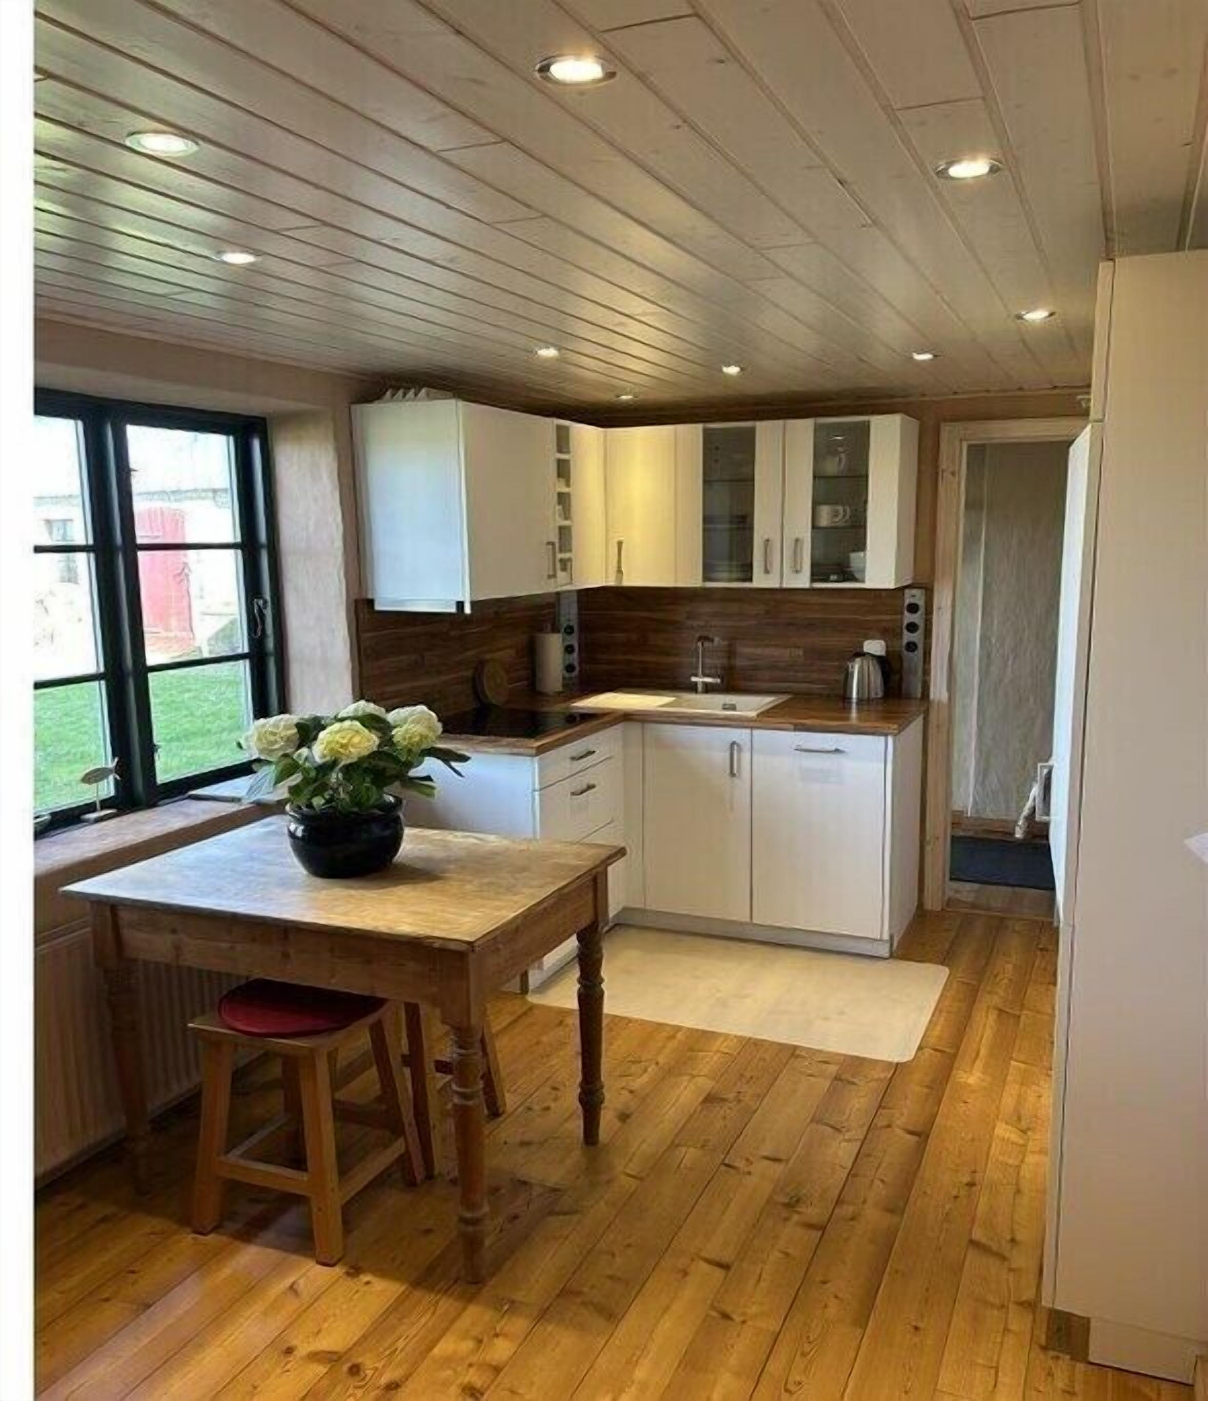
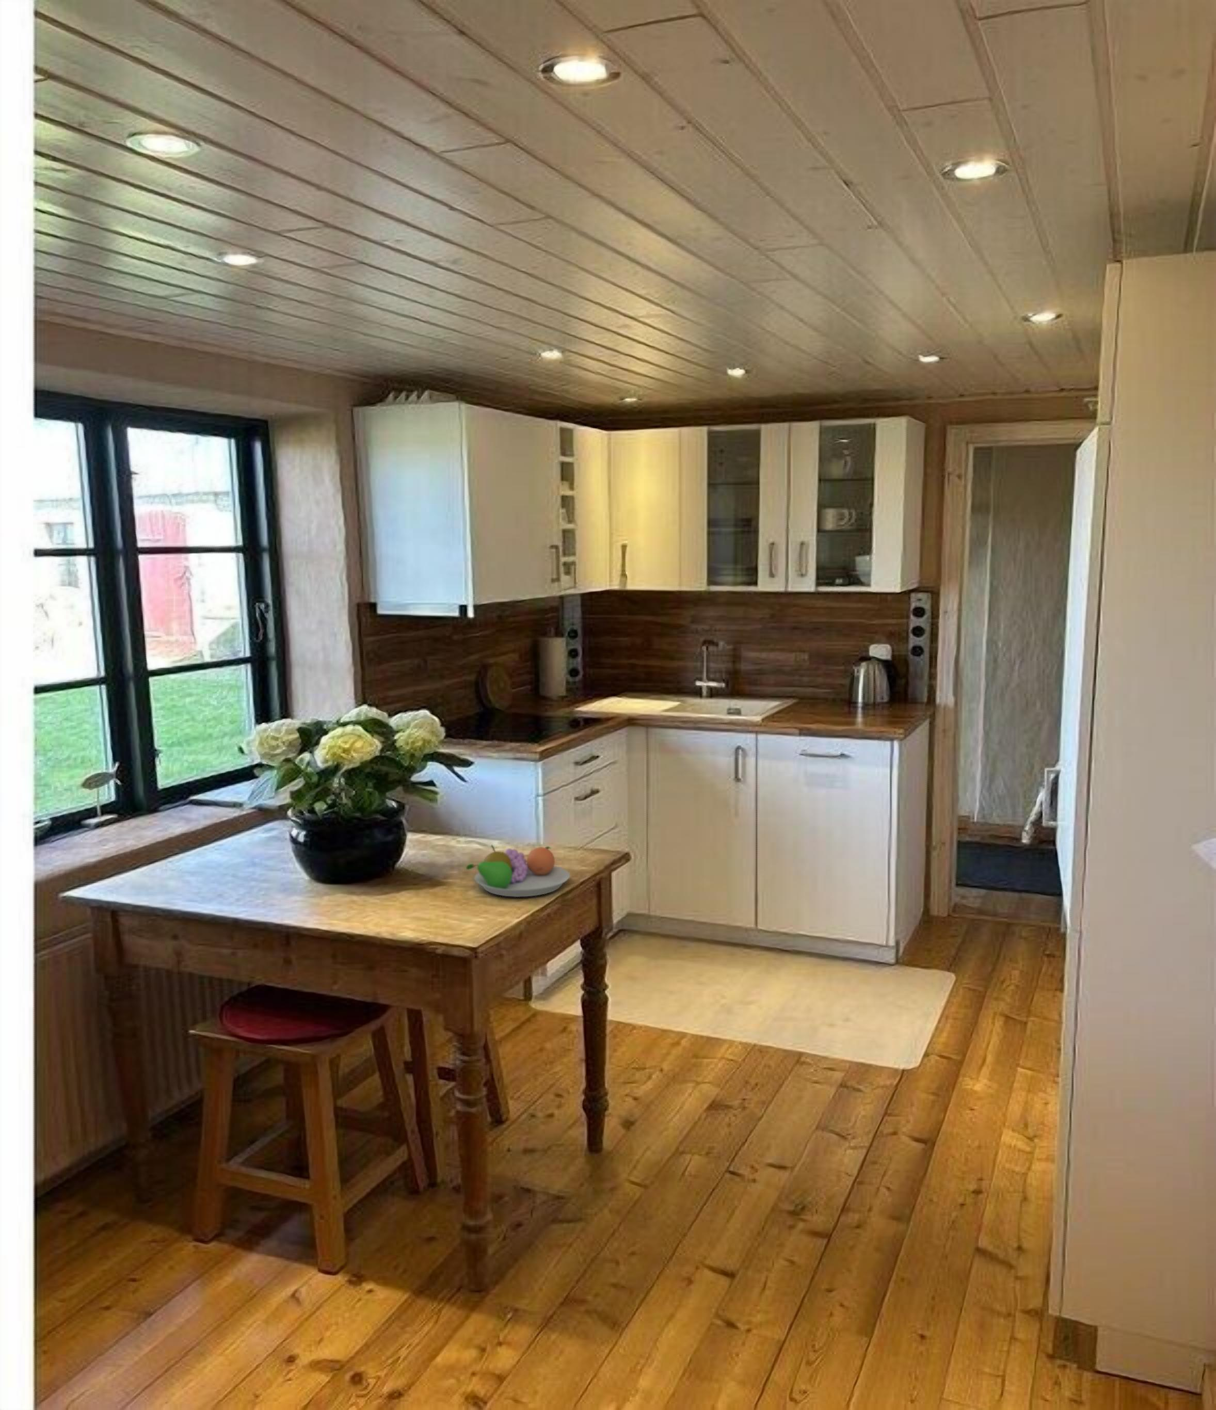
+ fruit bowl (518, 867)
